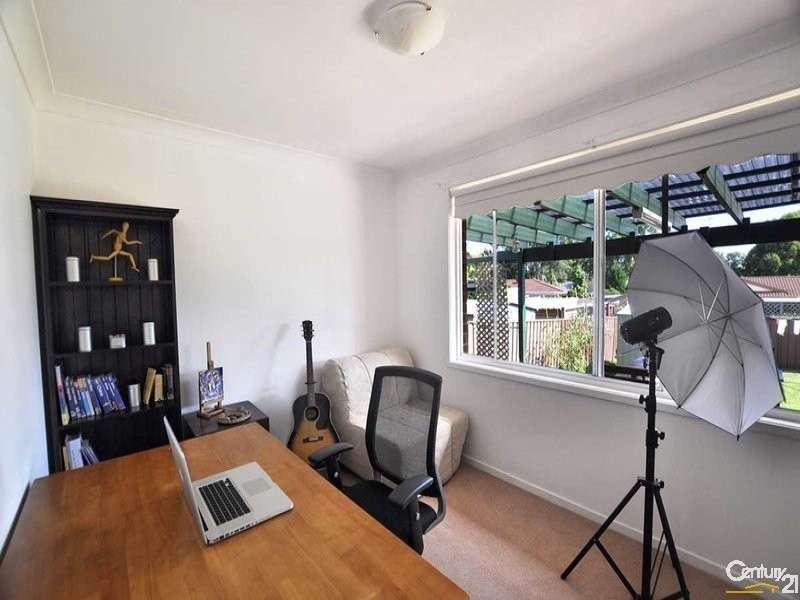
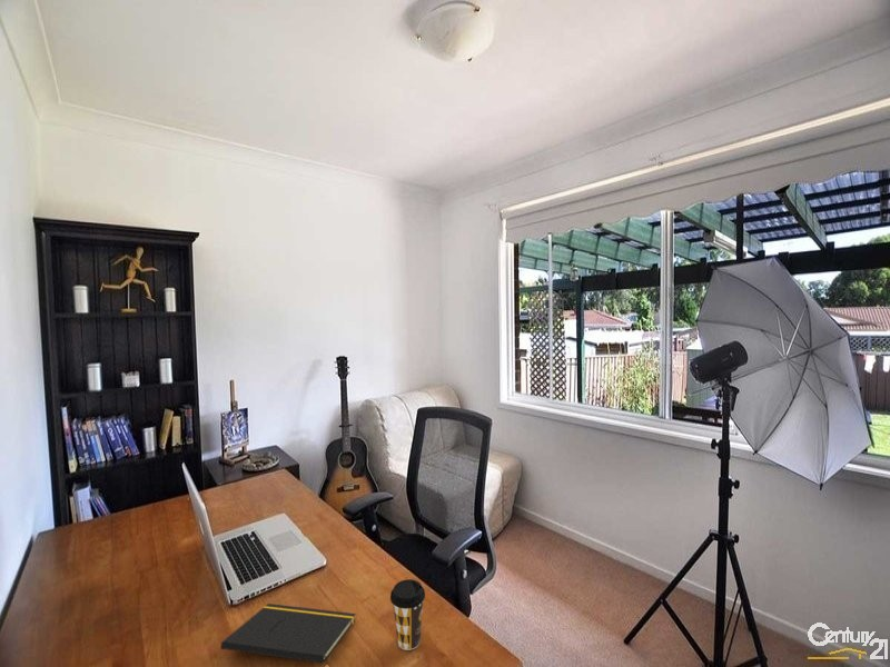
+ coffee cup (407, 615)
+ notepad (293, 630)
